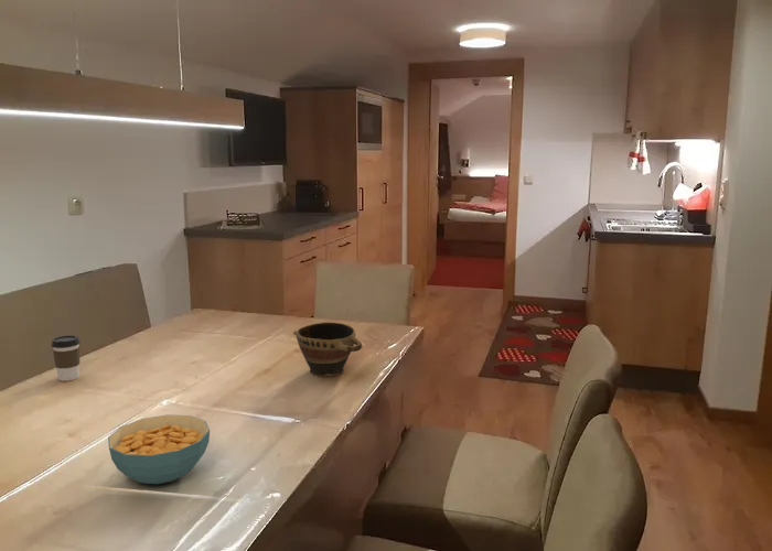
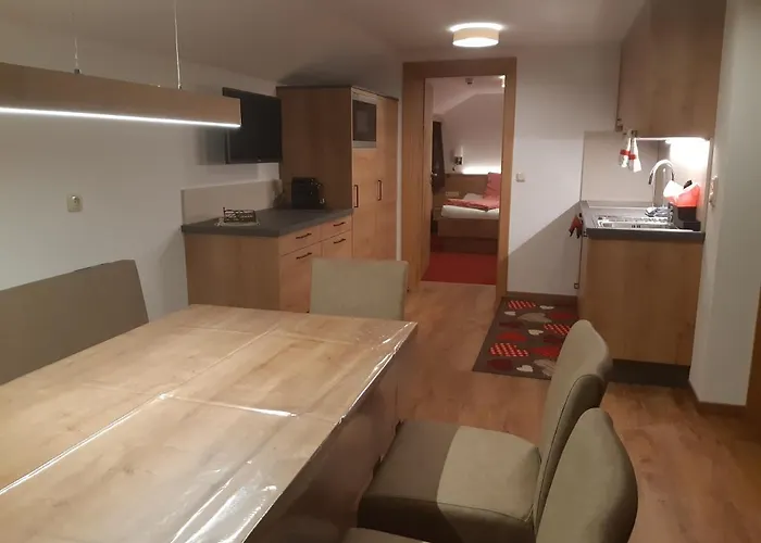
- bowl (328, 350)
- cereal bowl (161, 455)
- coffee cup (66, 358)
